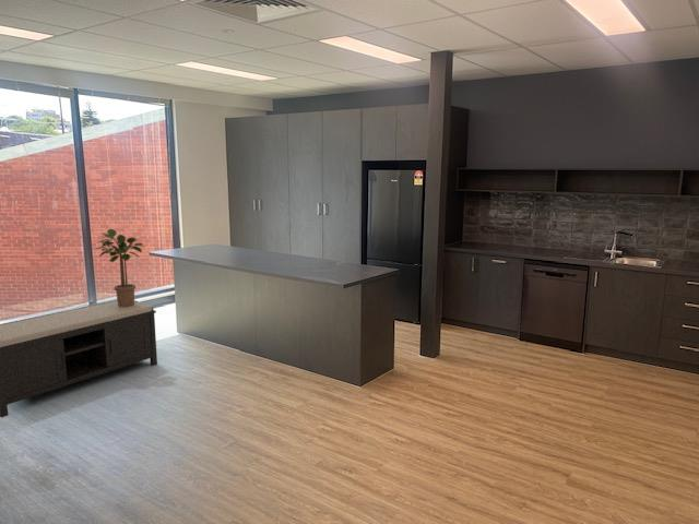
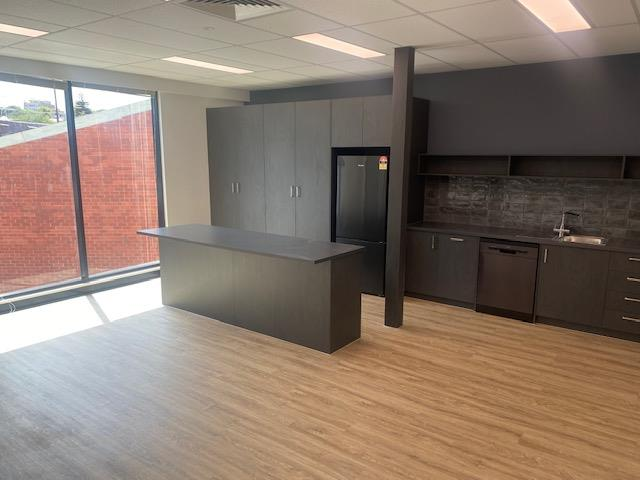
- potted plant (120, 269)
- bench (72, 349)
